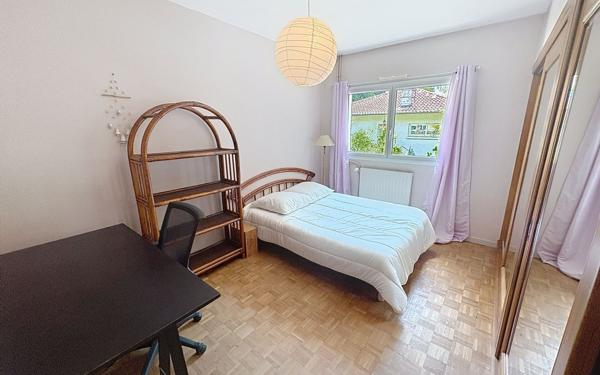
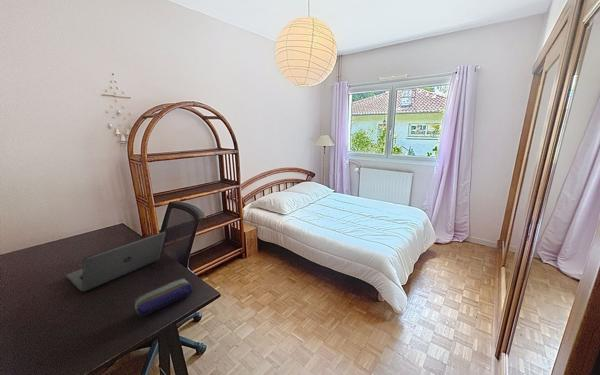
+ laptop (117, 254)
+ pencil case (165, 295)
